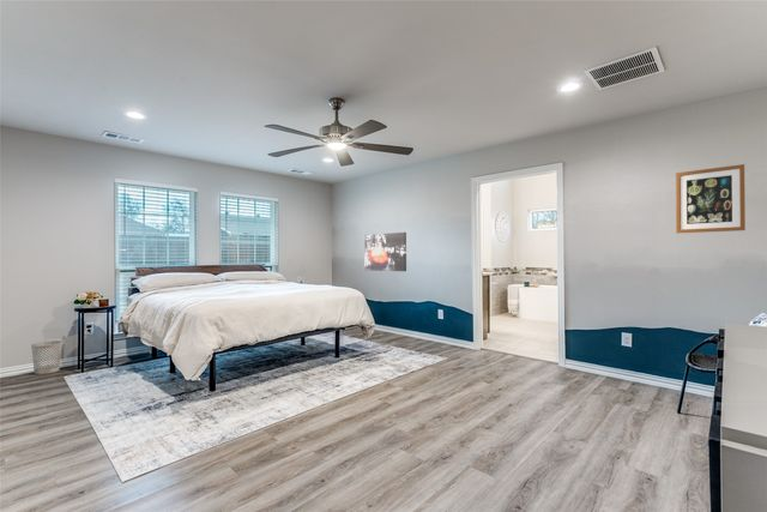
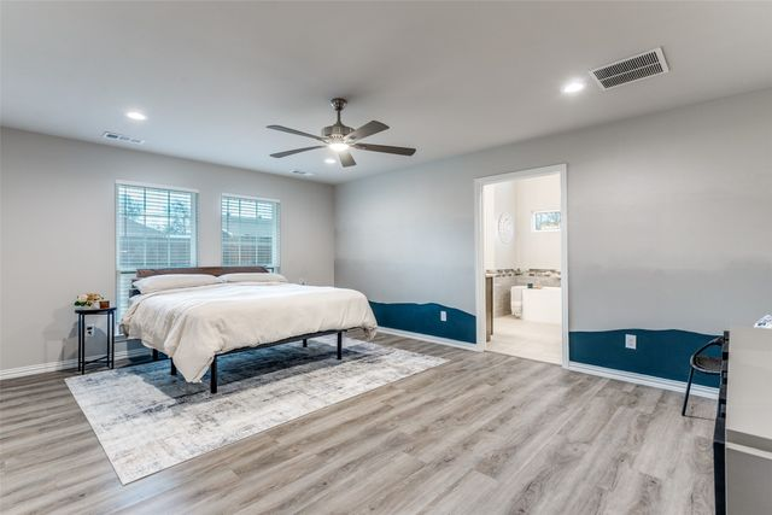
- wastebasket (47, 356)
- wall art (708, 200)
- wall art (384, 252)
